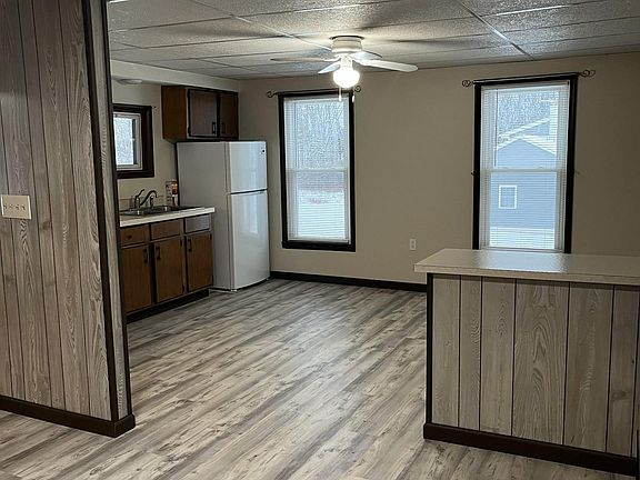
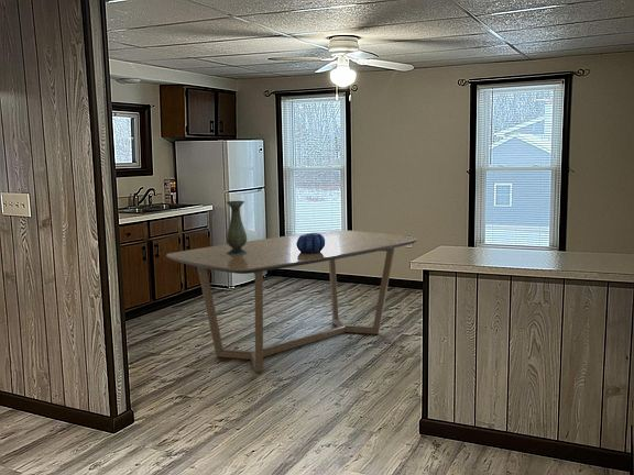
+ decorative bowl (310, 242)
+ dining table (298, 265)
+ vase (236, 227)
